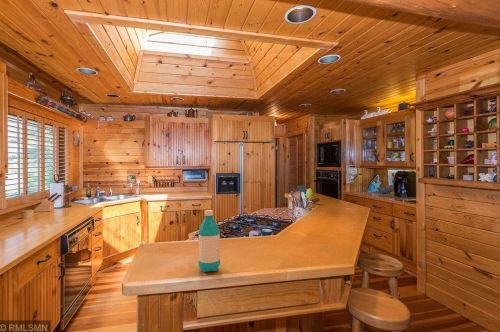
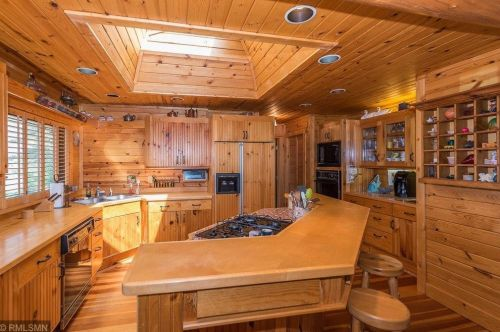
- water bottle (209, 240)
